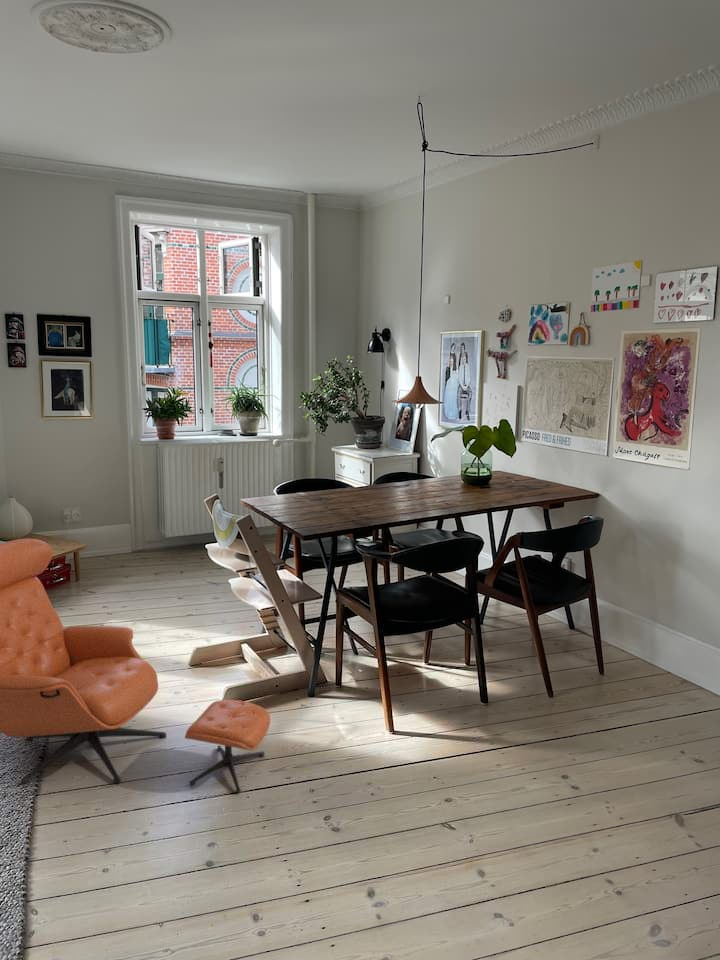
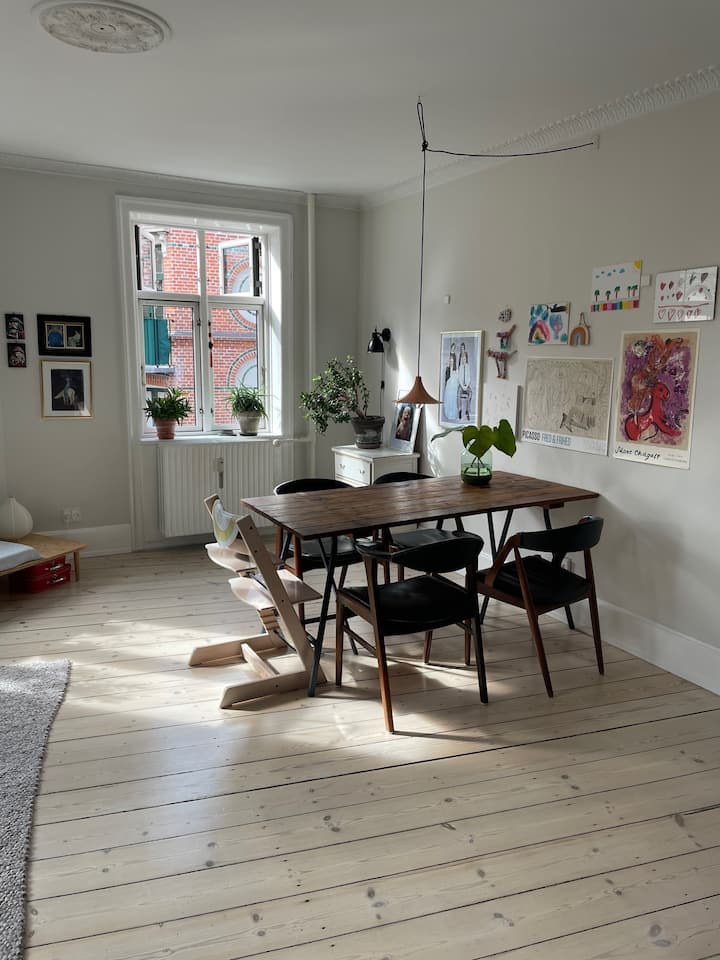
- armchair (124, 658)
